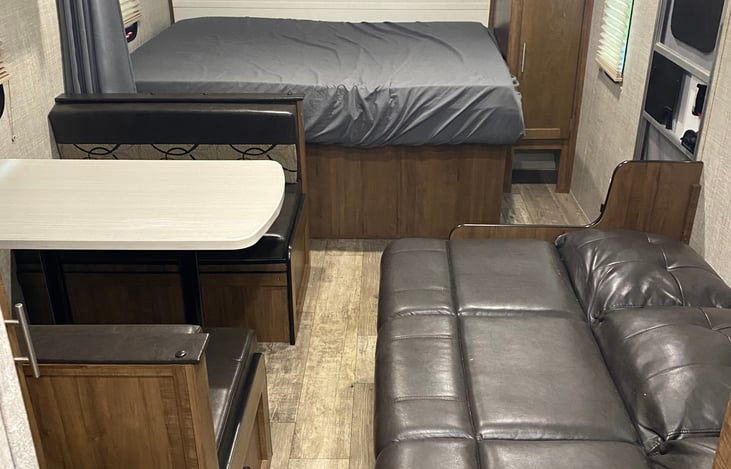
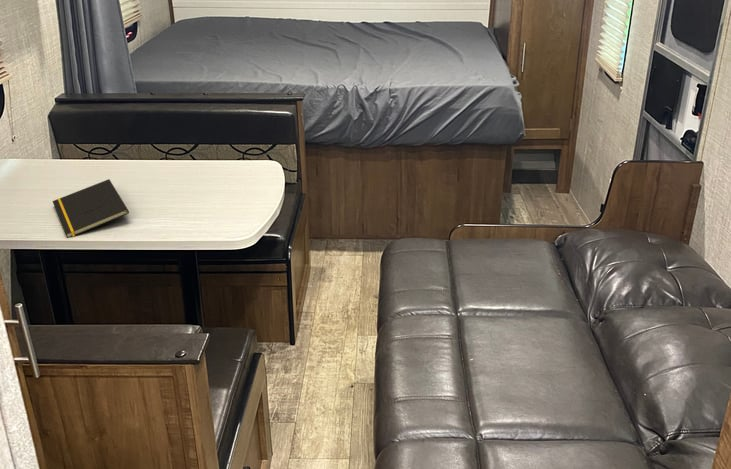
+ notepad (89, 207)
